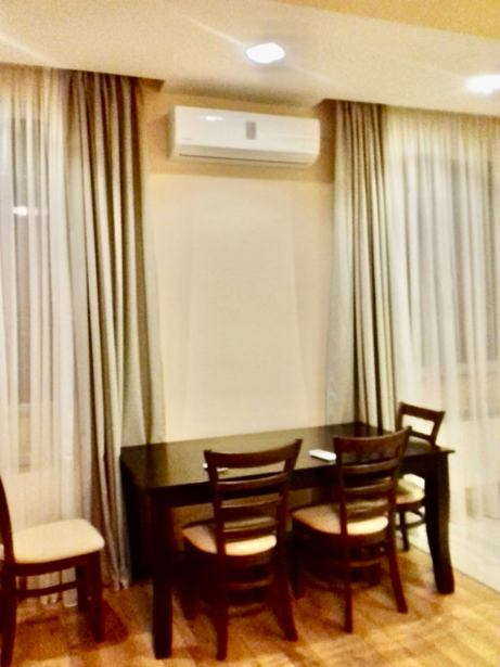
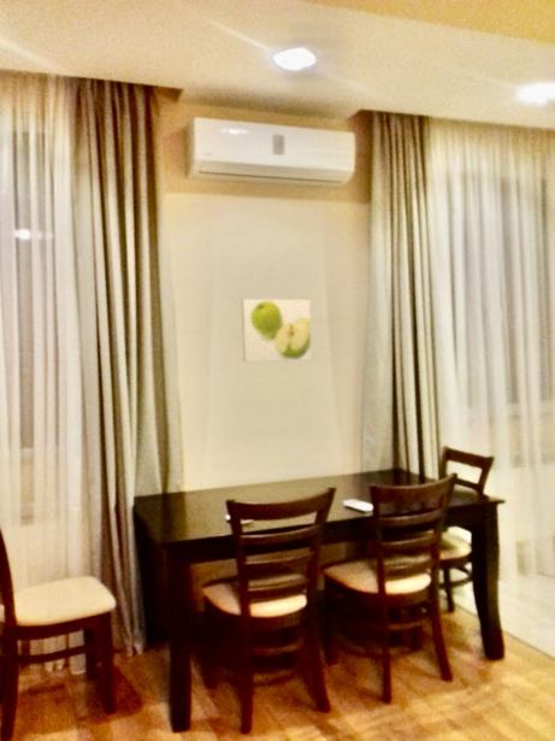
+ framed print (277, 329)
